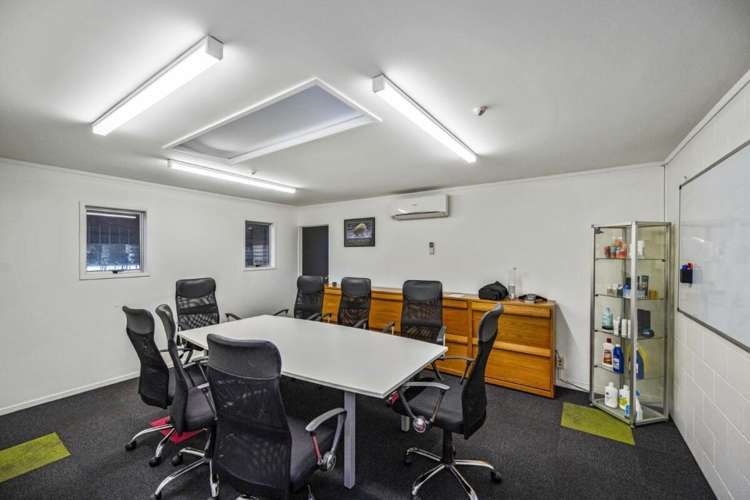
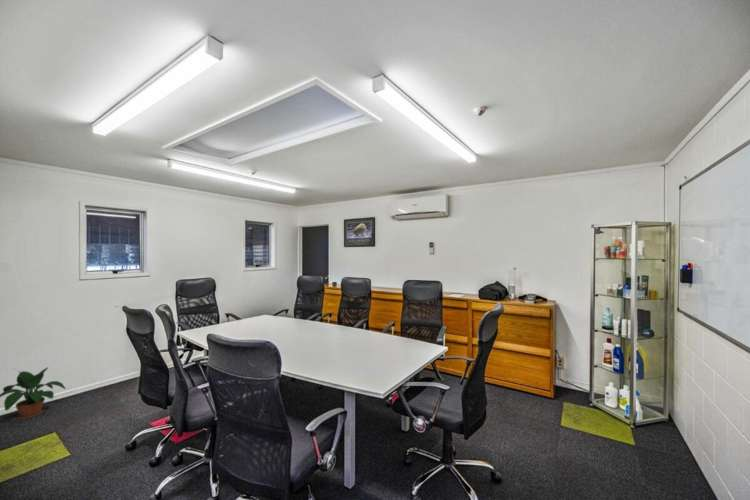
+ potted plant (29, 388)
